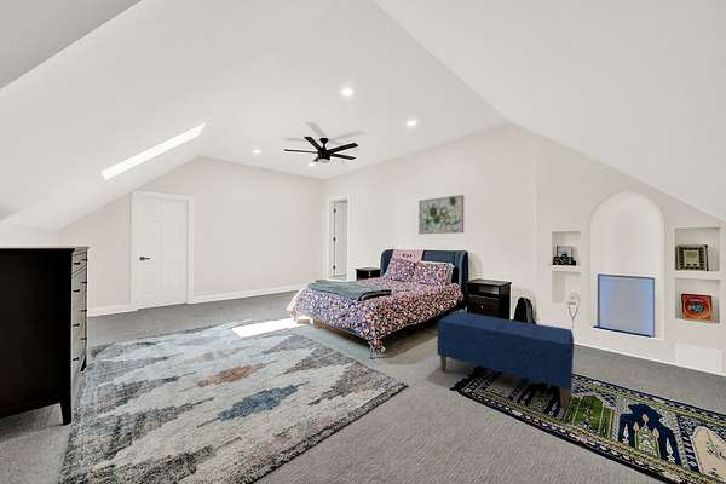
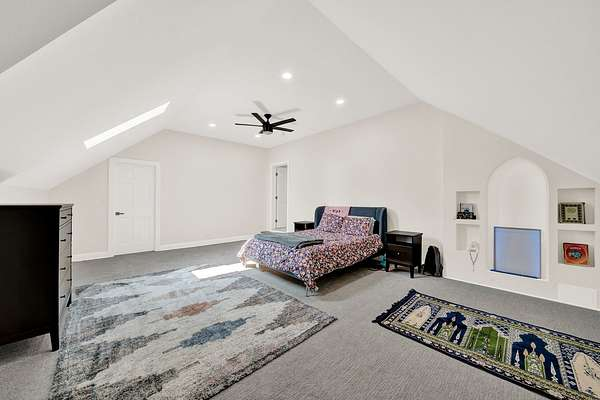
- bench (501, 351)
- wall art (439, 215)
